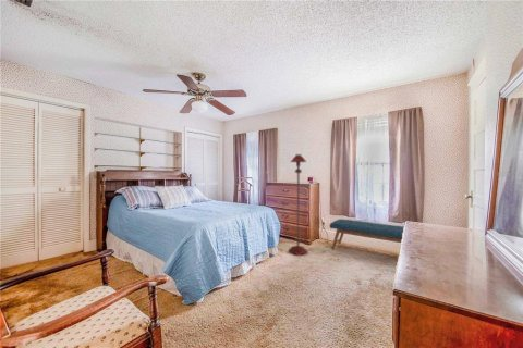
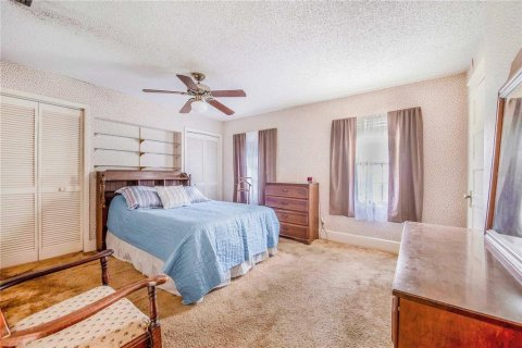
- floor lamp (297, 202)
- bench (370, 237)
